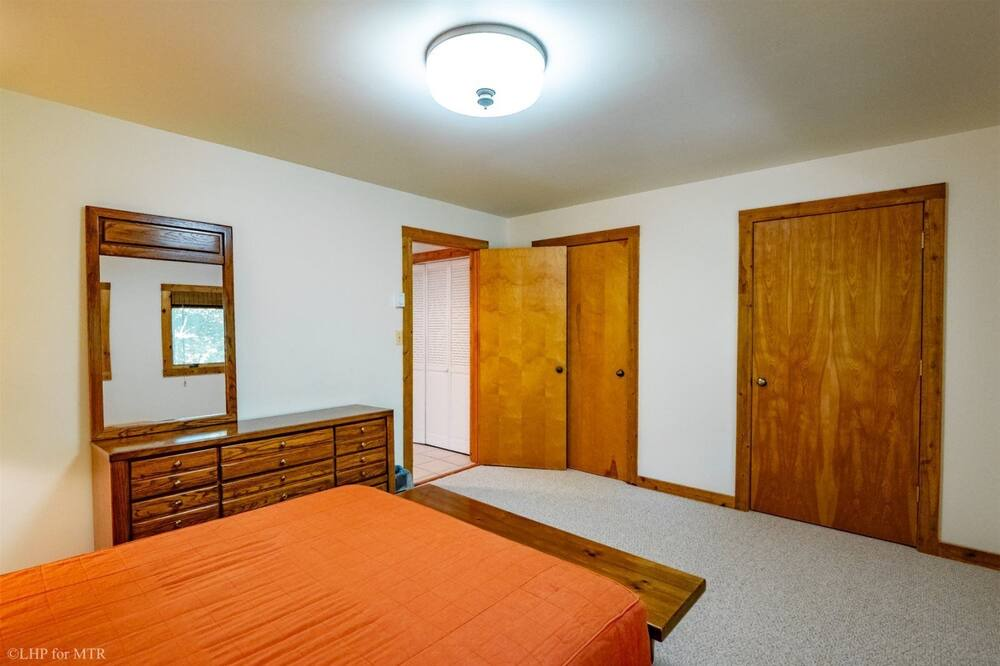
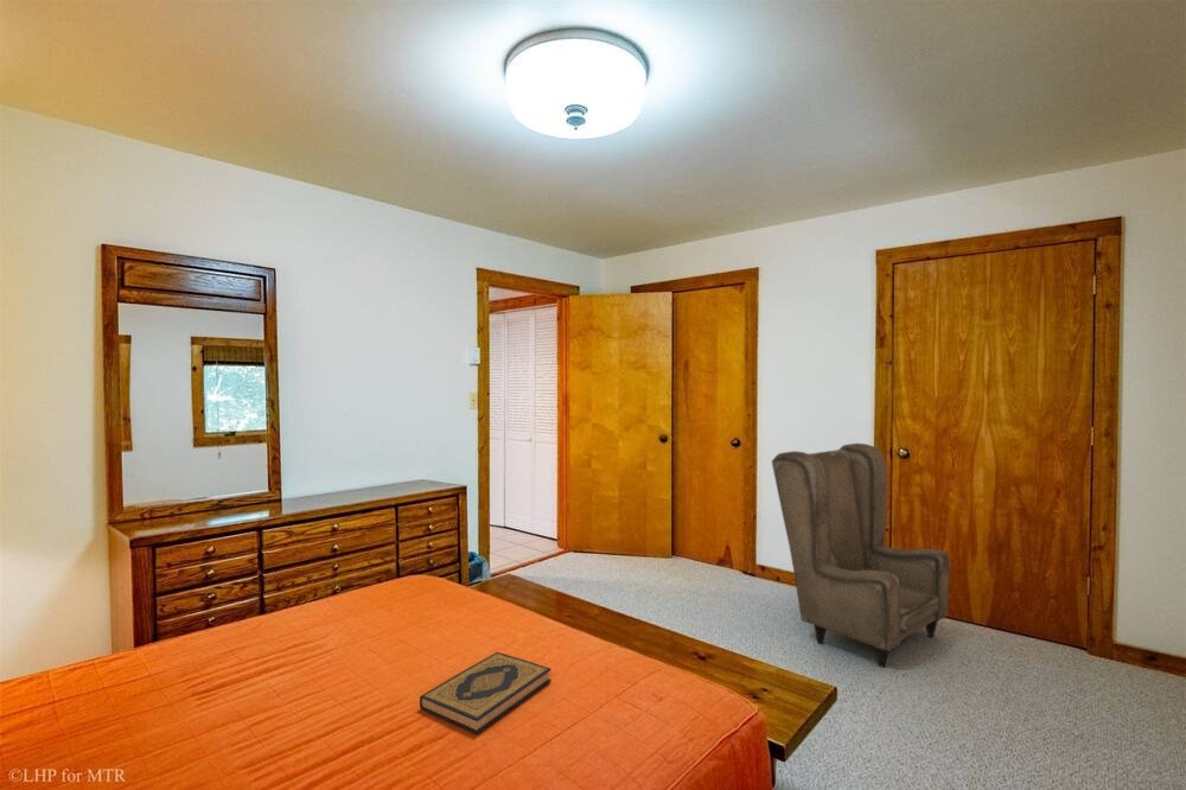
+ armchair (863, 543)
+ hardback book (487, 687)
